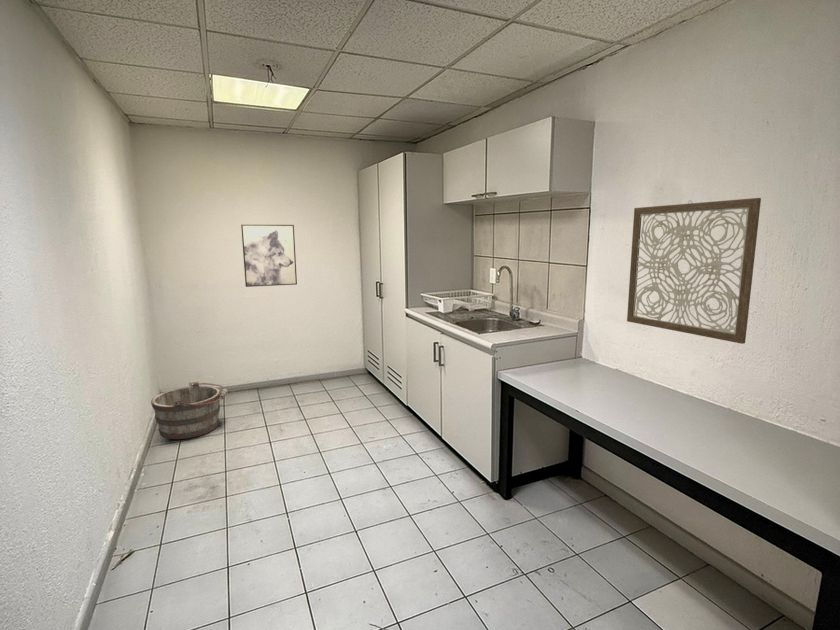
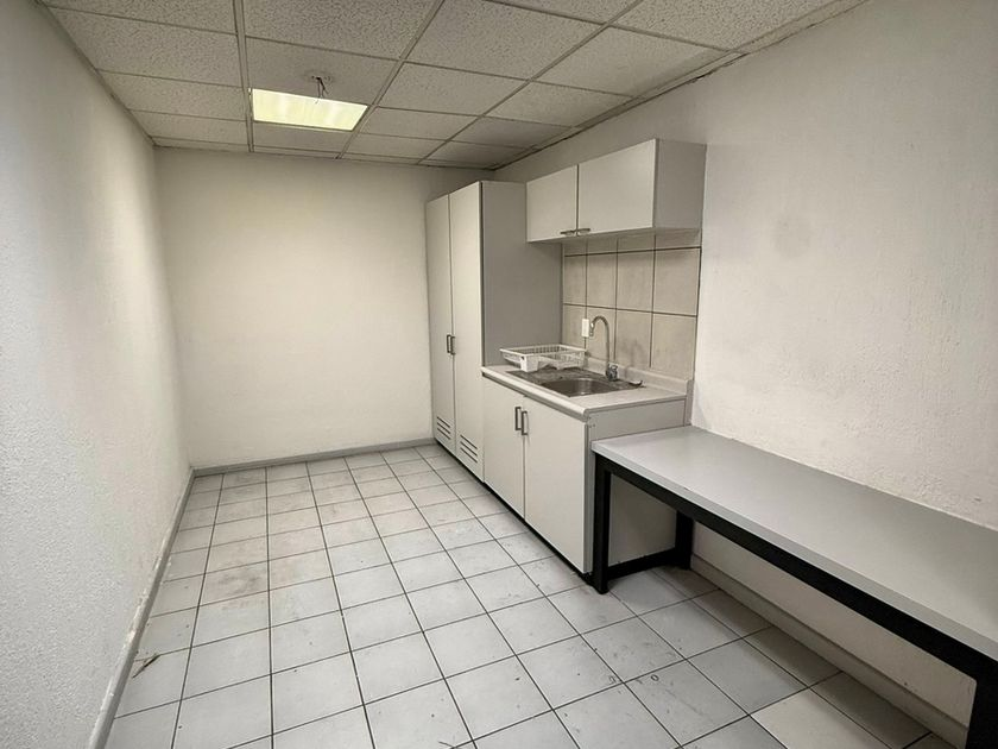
- bucket (191, 409)
- wall art (269, 255)
- wall art (689, 265)
